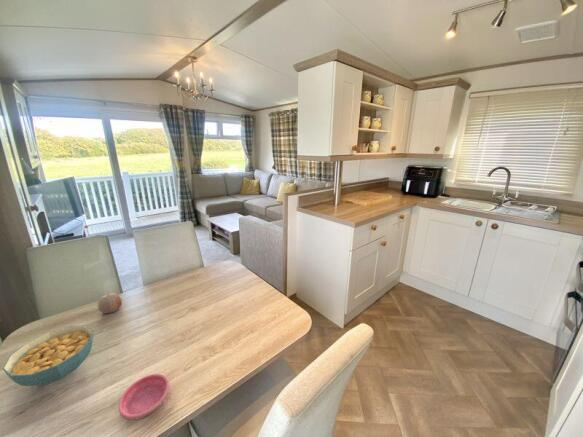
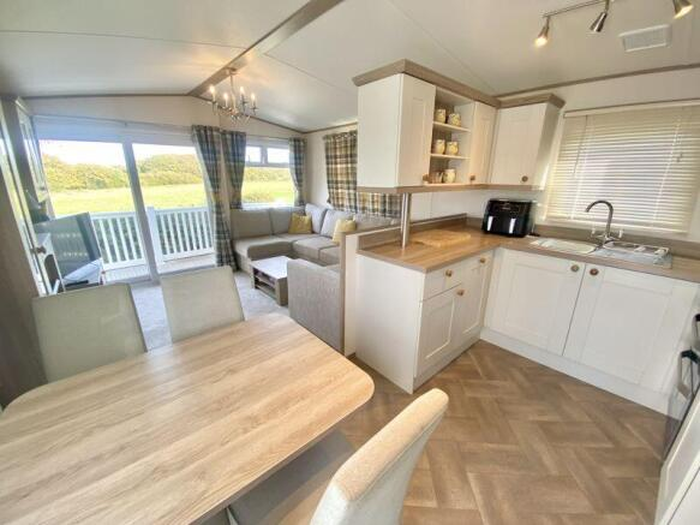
- saucer (145, 397)
- cereal bowl (56, 359)
- apple (109, 302)
